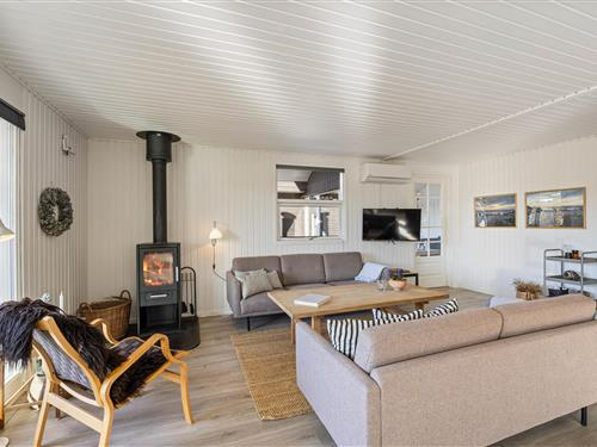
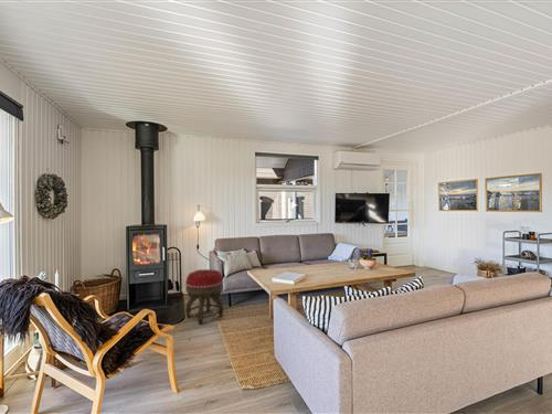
+ footstool (204, 294)
